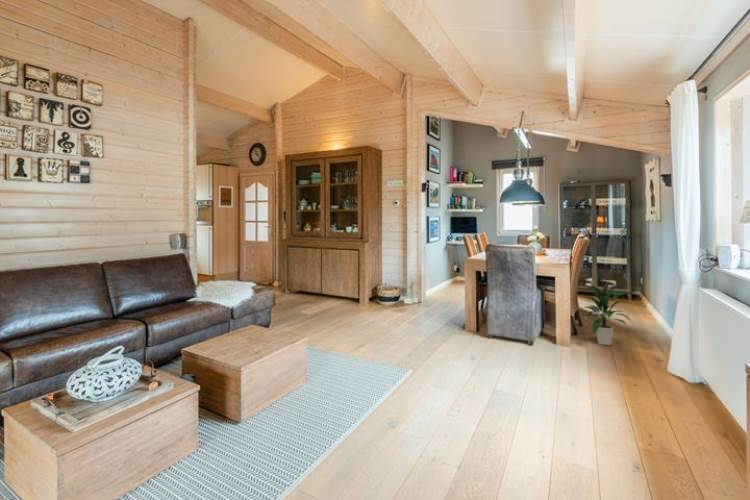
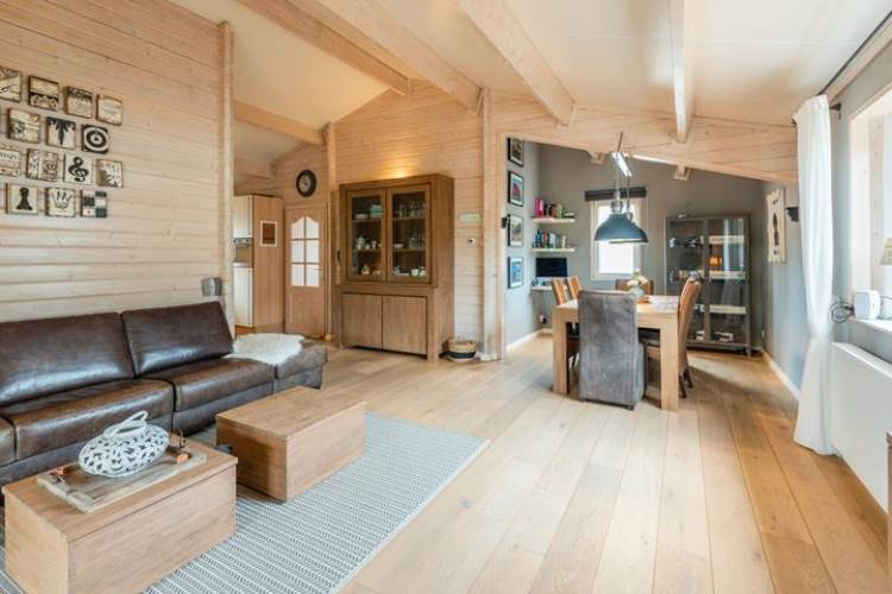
- indoor plant (603, 311)
